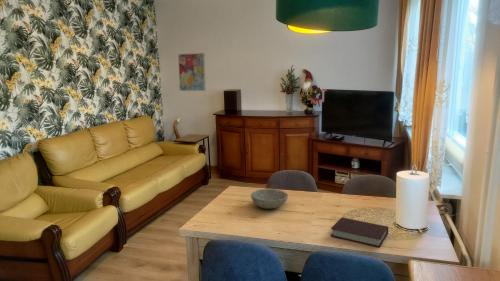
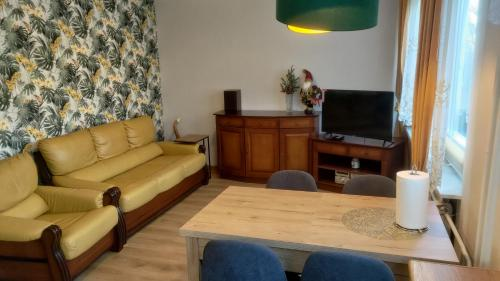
- book (359, 230)
- wall art (191, 72)
- bowl (269, 200)
